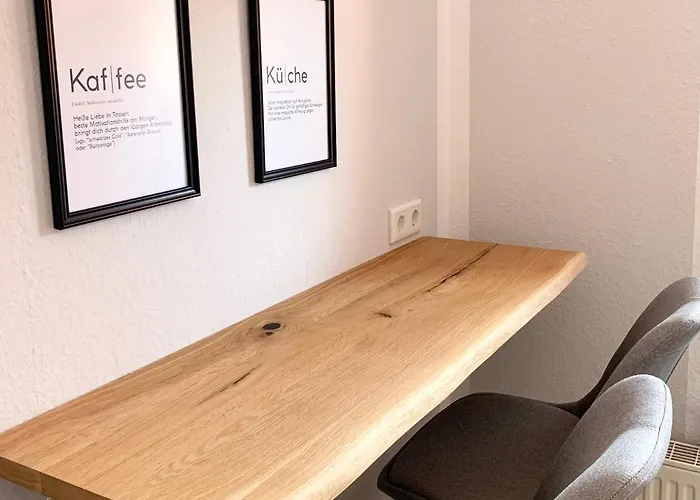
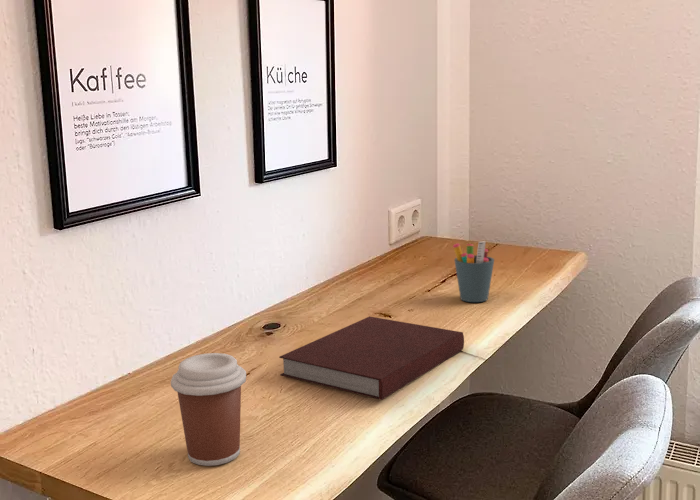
+ pen holder (473, 268)
+ notebook (375, 353)
+ coffee cup (211, 408)
